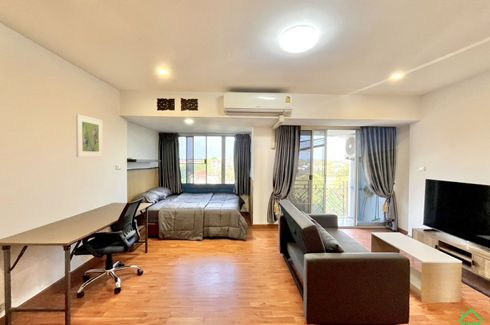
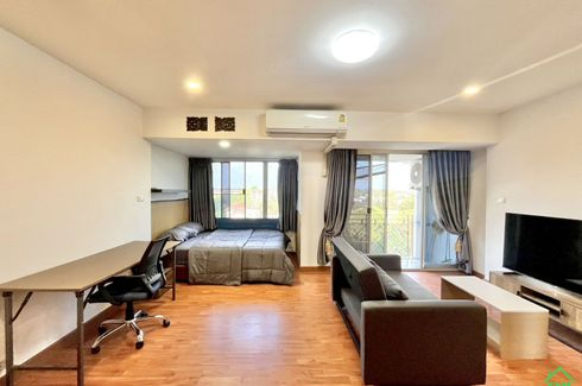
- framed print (90, 137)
